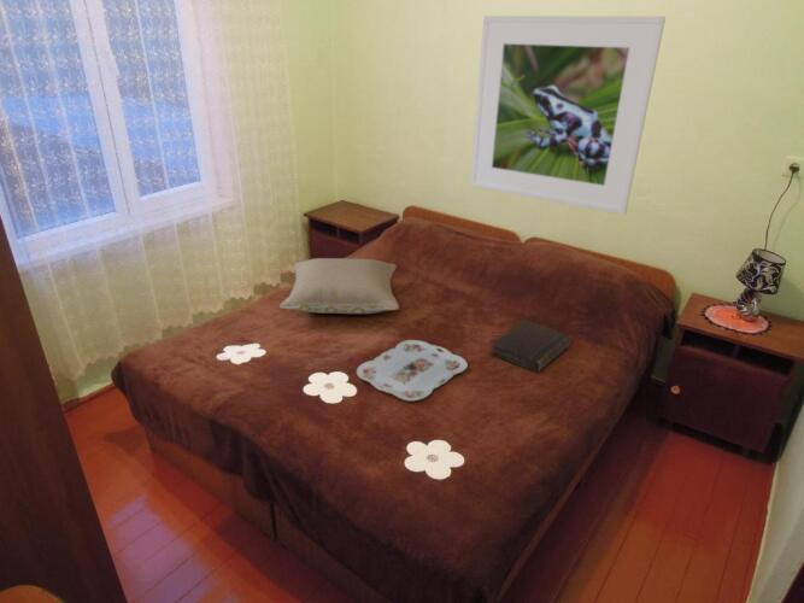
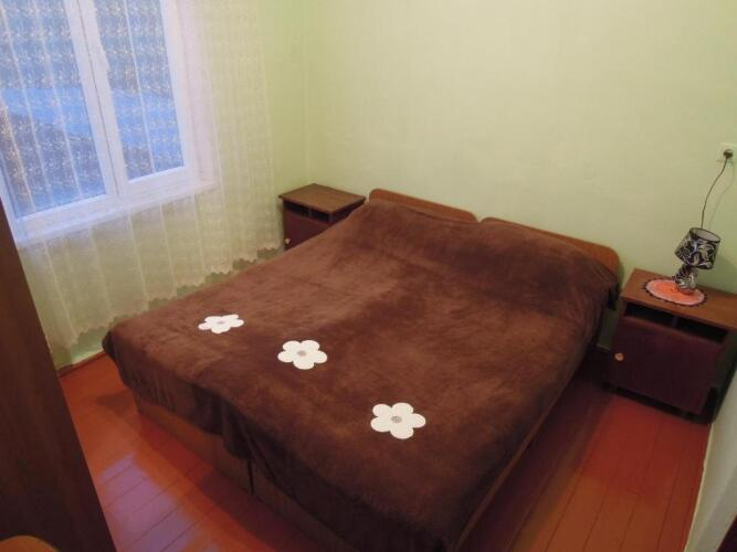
- pillow (342, 283)
- book (532, 345)
- serving tray (412, 368)
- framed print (553, 113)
